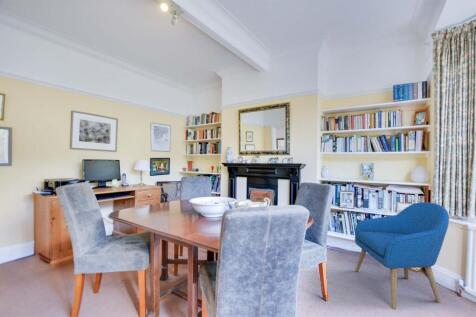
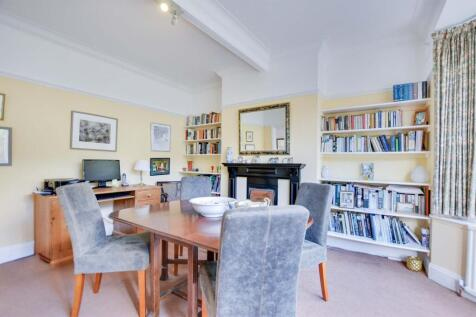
- armchair (402, 245)
